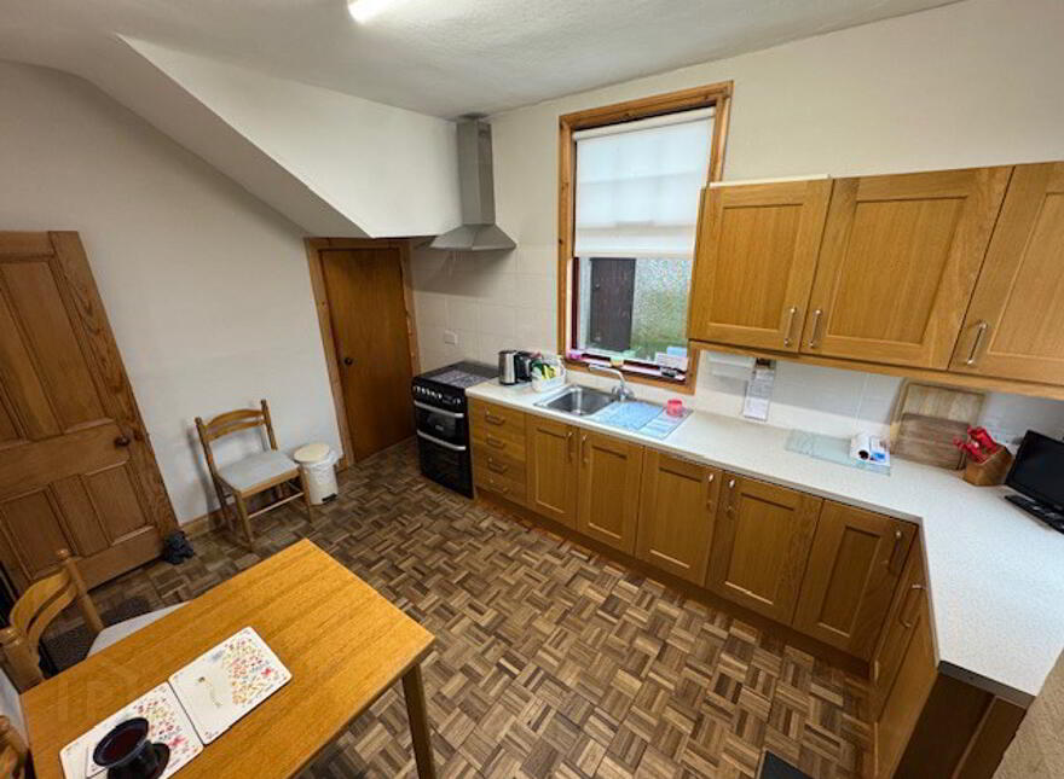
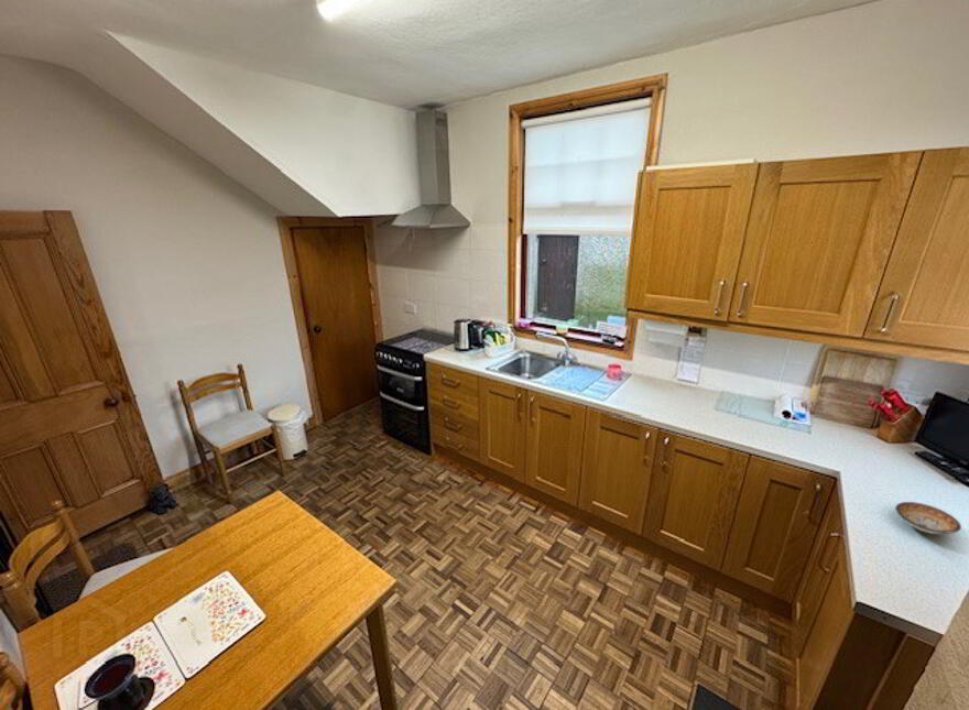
+ bowl (925, 522)
